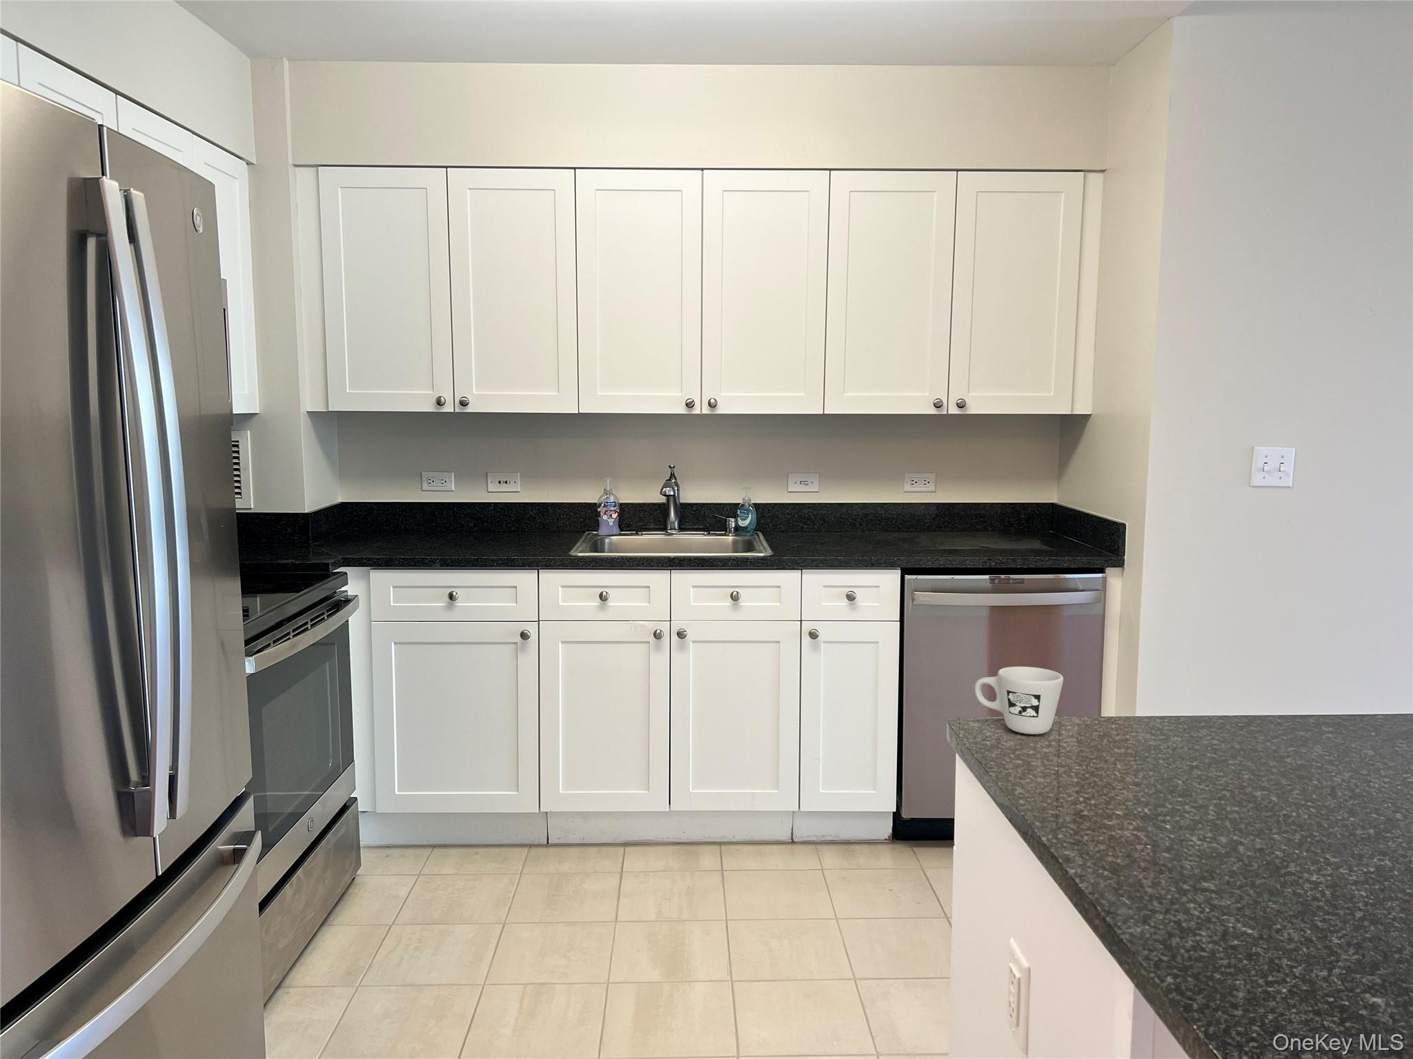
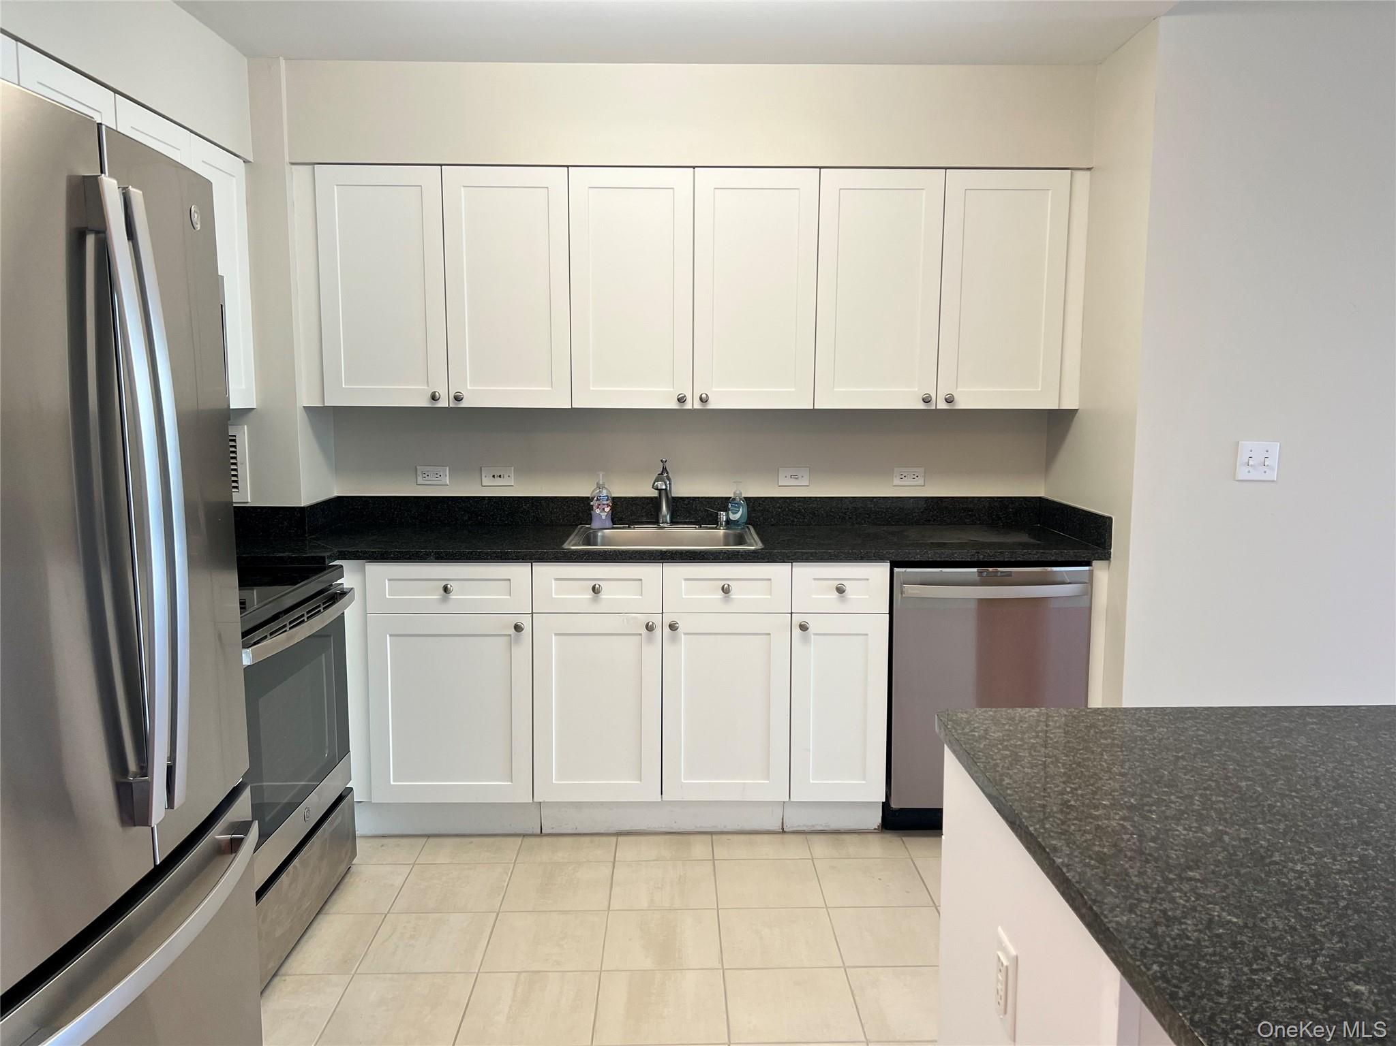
- mug (1017, 700)
